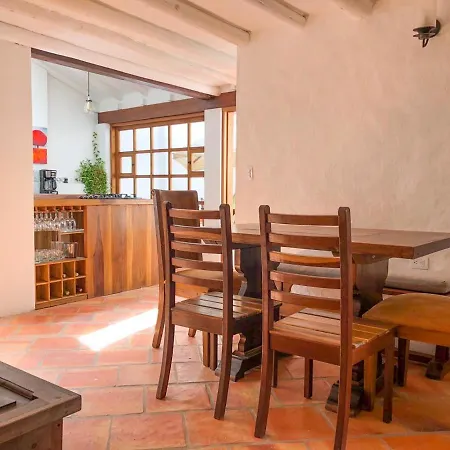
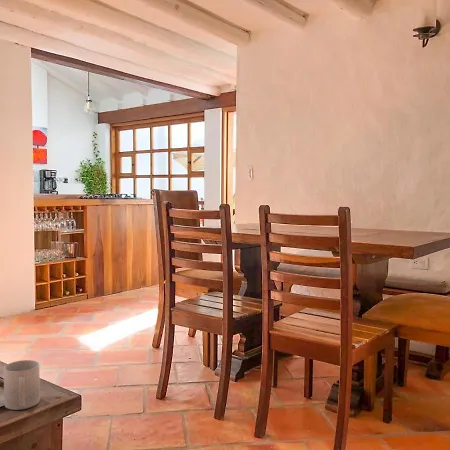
+ mug (22, 386)
